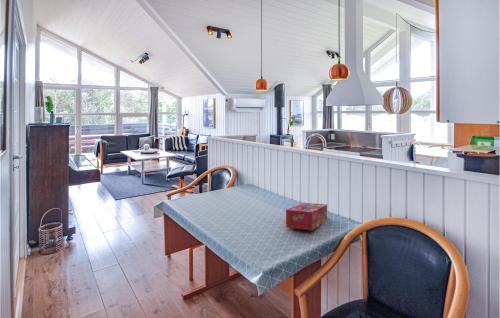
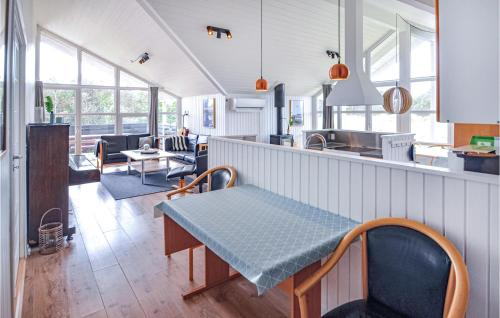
- tissue box (307, 215)
